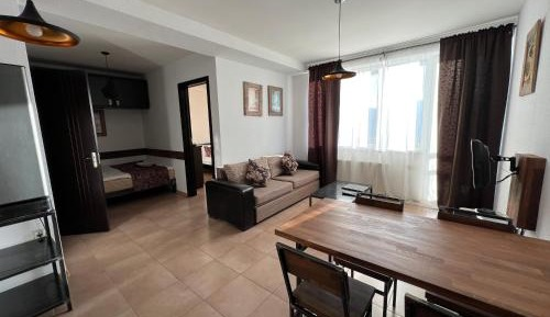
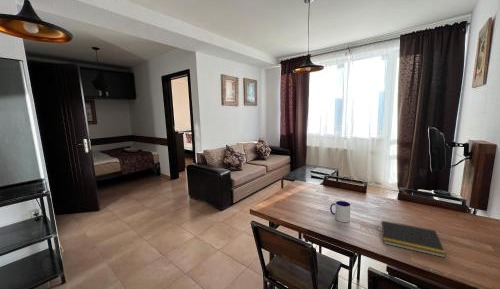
+ notepad (409, 236)
+ mug (339, 210)
